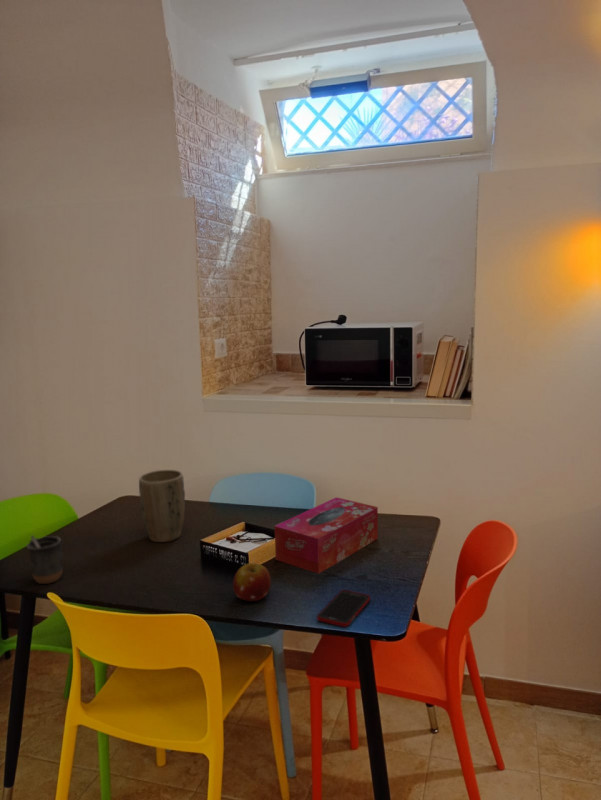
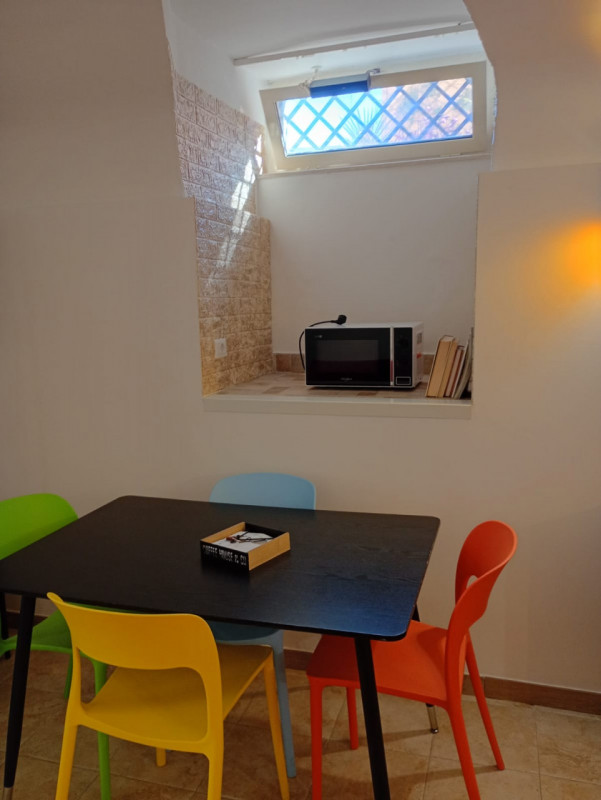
- plant pot (163, 506)
- cell phone (344, 607)
- mug (44, 556)
- tissue box (328, 532)
- fruit (251, 582)
